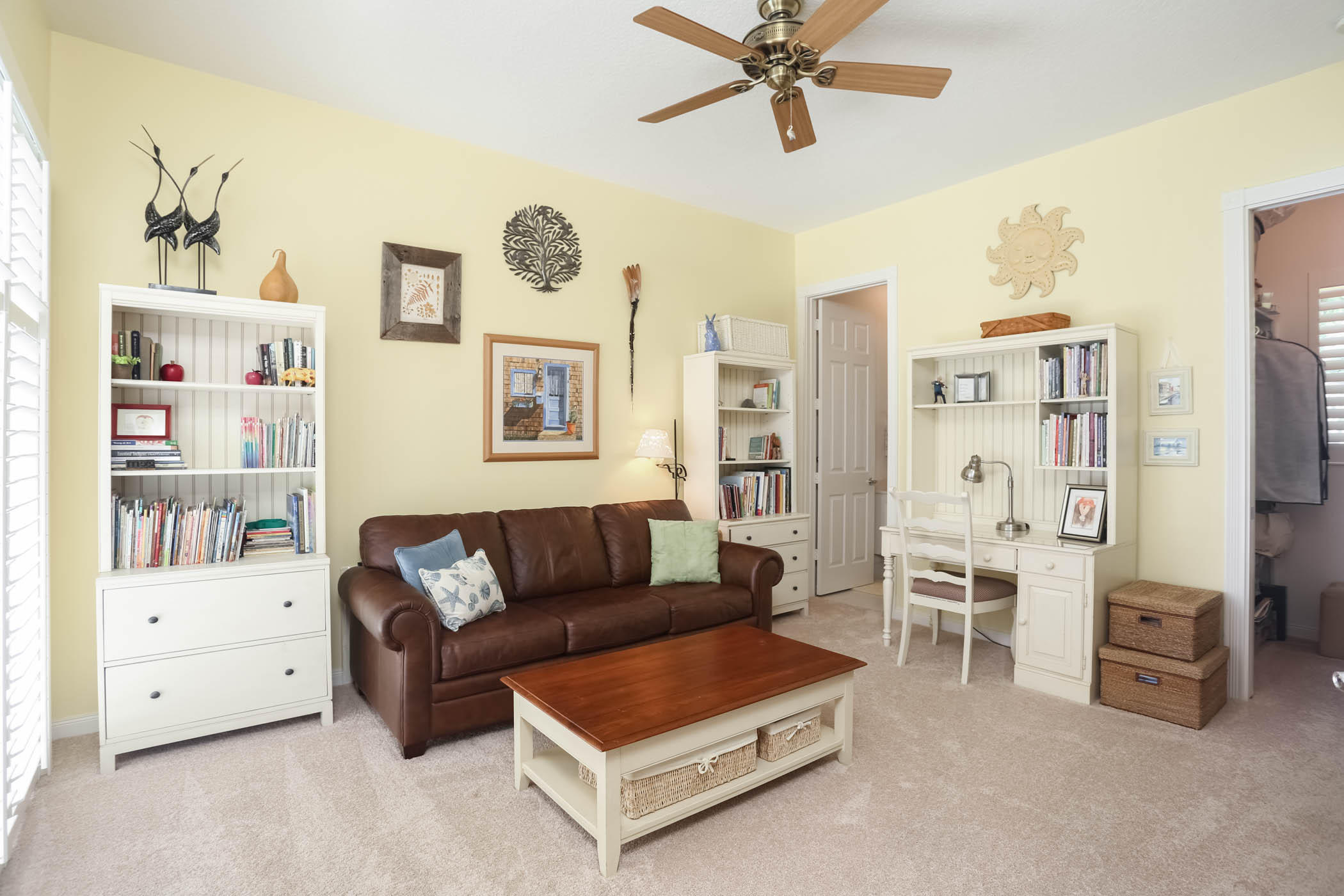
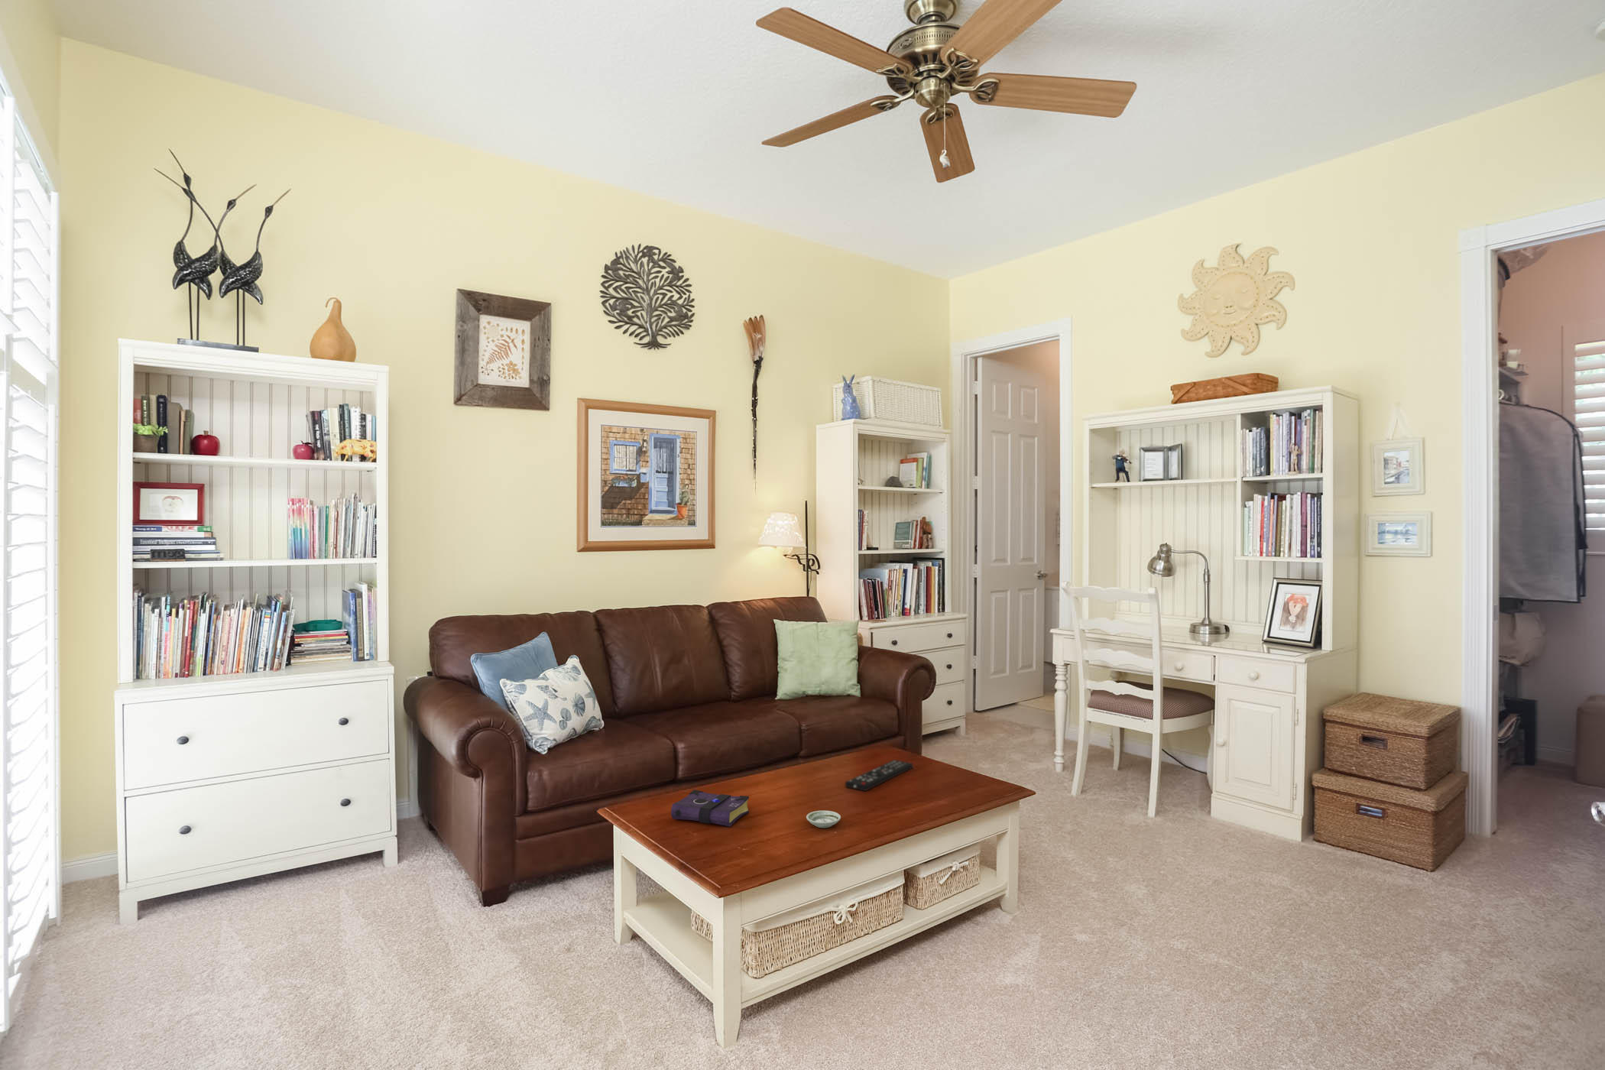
+ book (711, 807)
+ remote control (880, 774)
+ saucer (823, 820)
